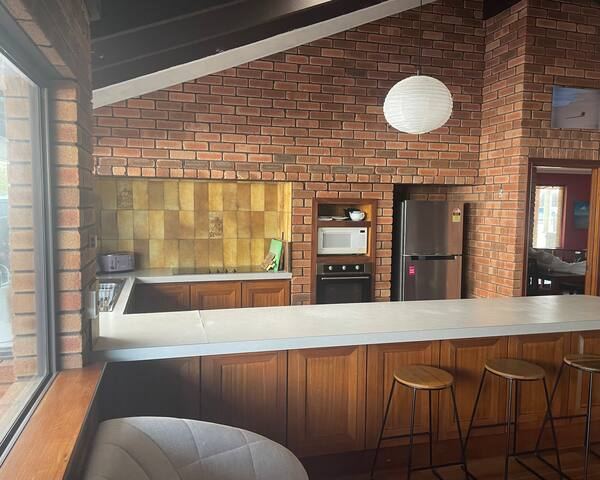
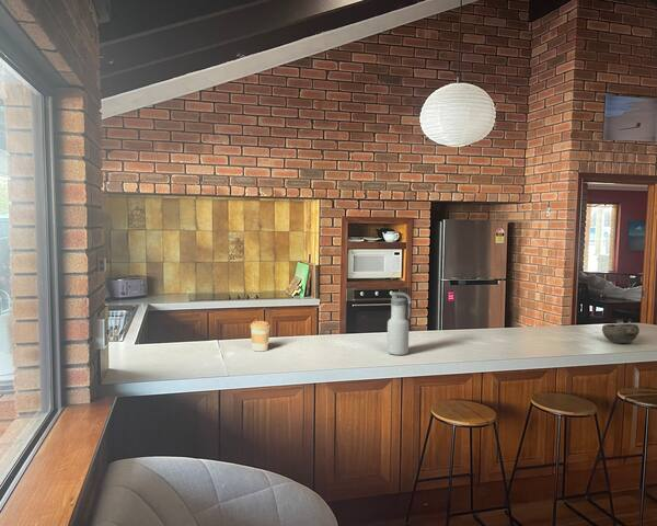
+ water bottle (399, 322)
+ bowl (620, 333)
+ coffee cup (260, 335)
